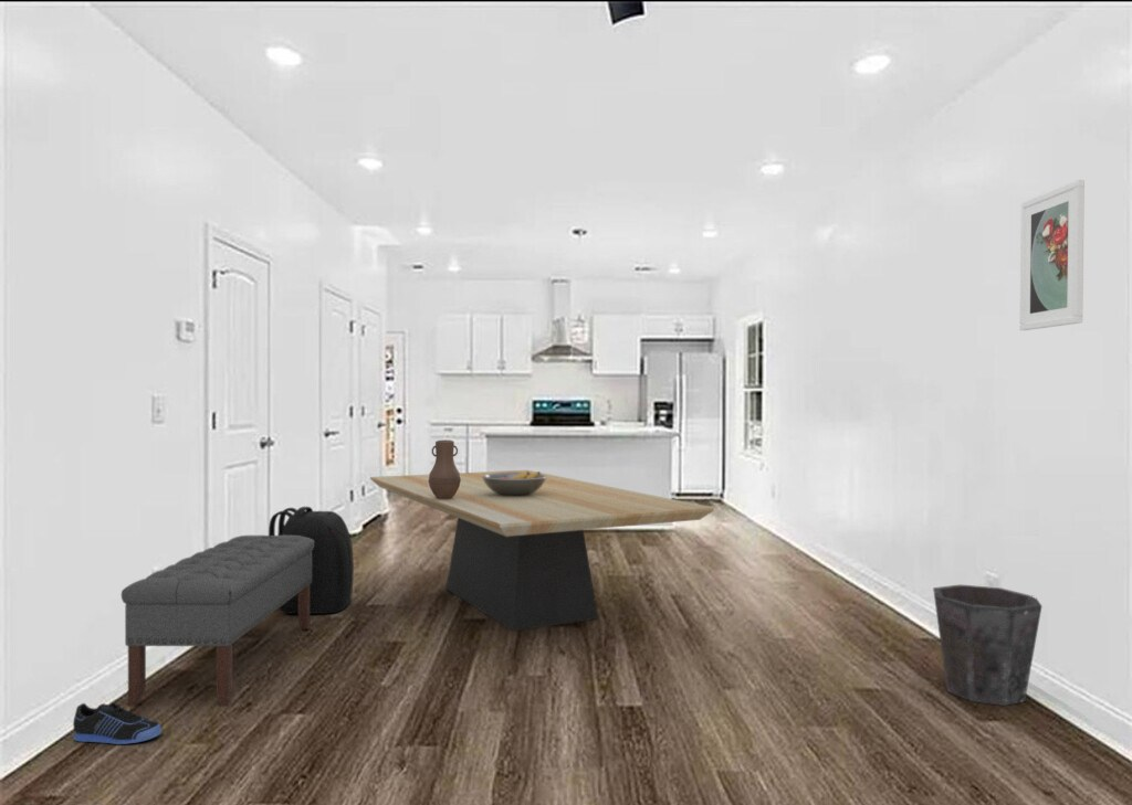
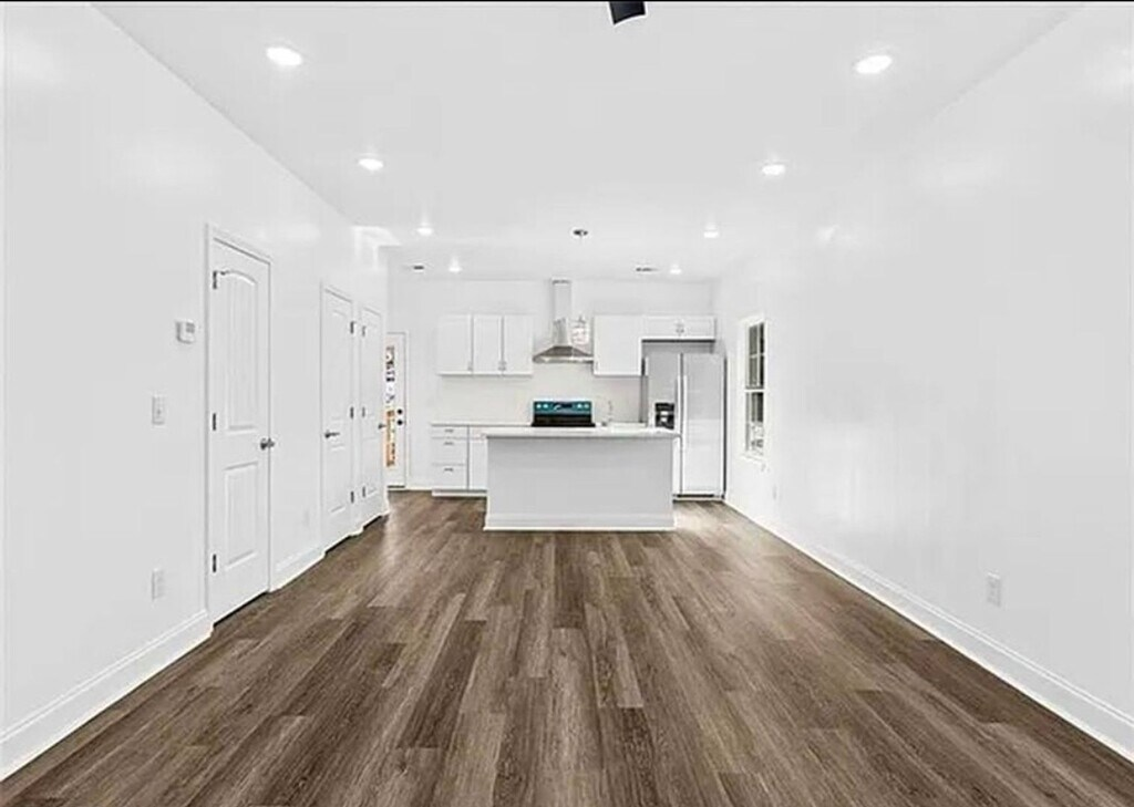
- backpack (312, 557)
- waste bin (984, 644)
- dining table (516, 546)
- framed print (1049, 259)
- fruit bowl (514, 481)
- sneaker (116, 721)
- bench (231, 607)
- vase (444, 468)
